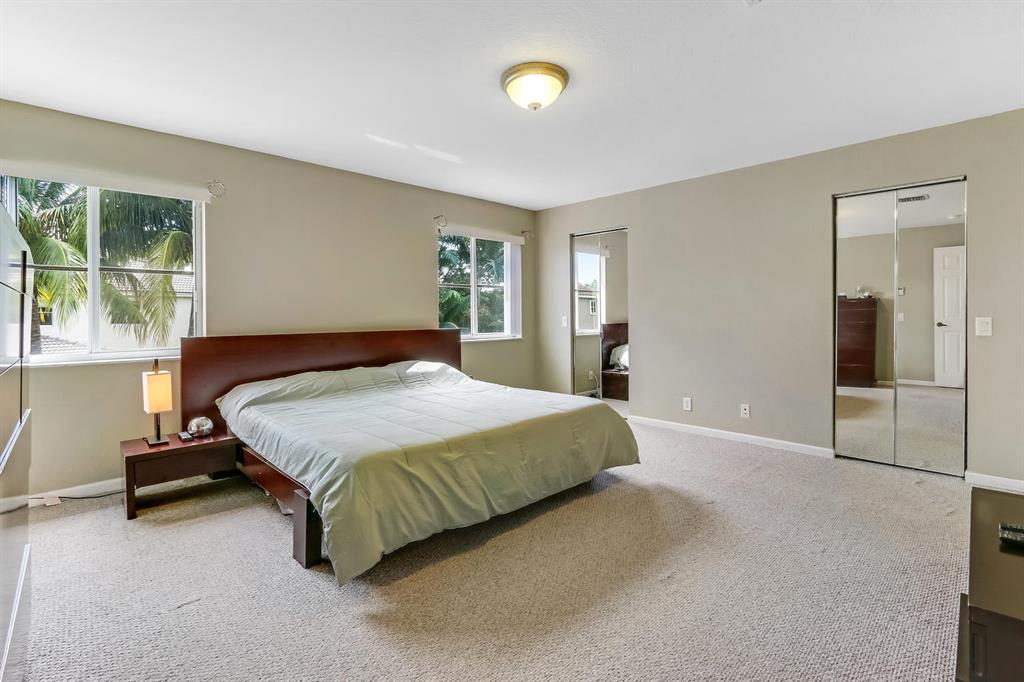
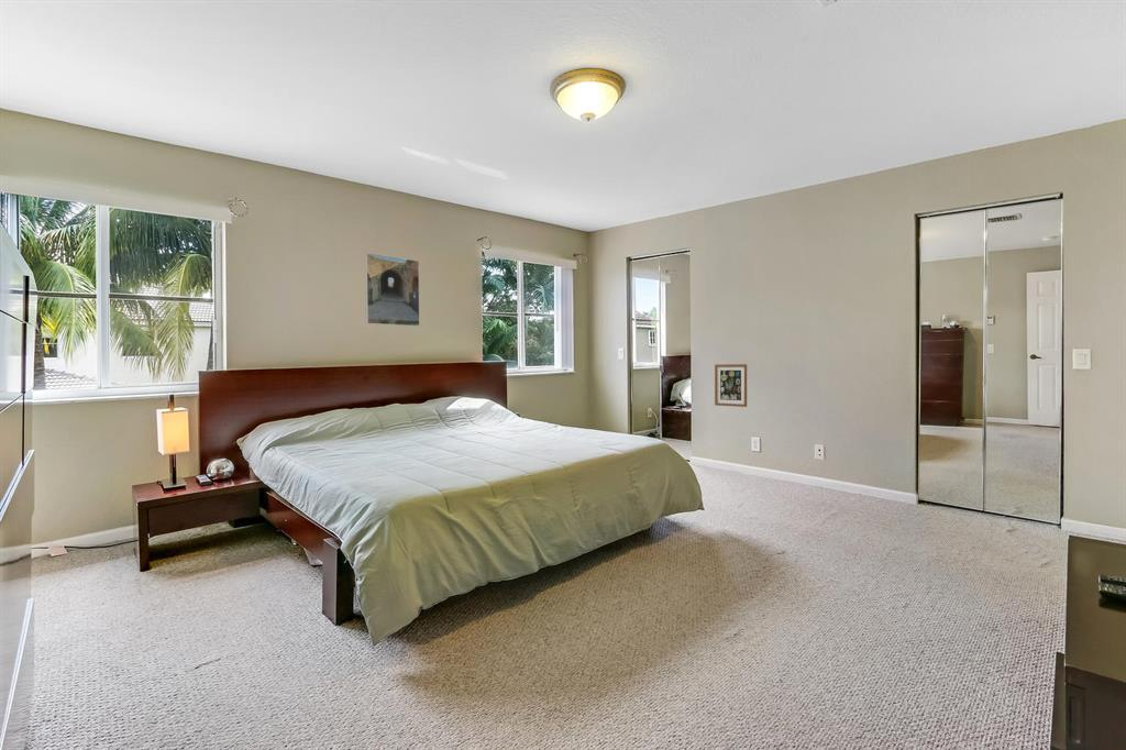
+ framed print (393, 290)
+ wall art (730, 385)
